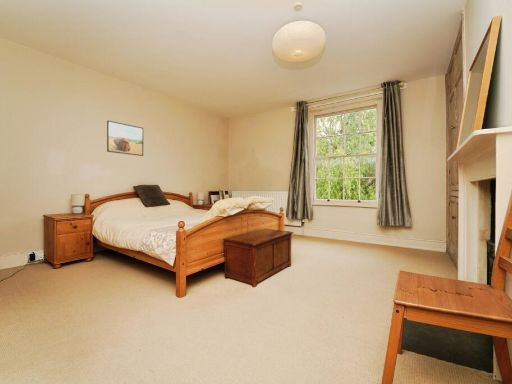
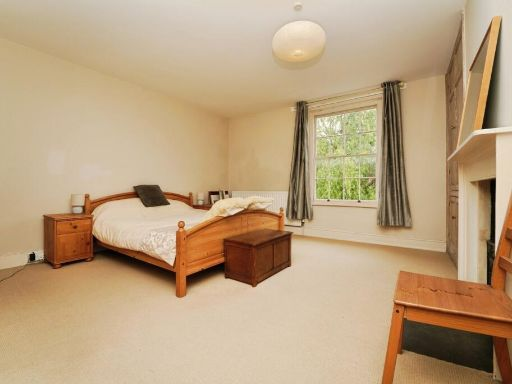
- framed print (126, 139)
